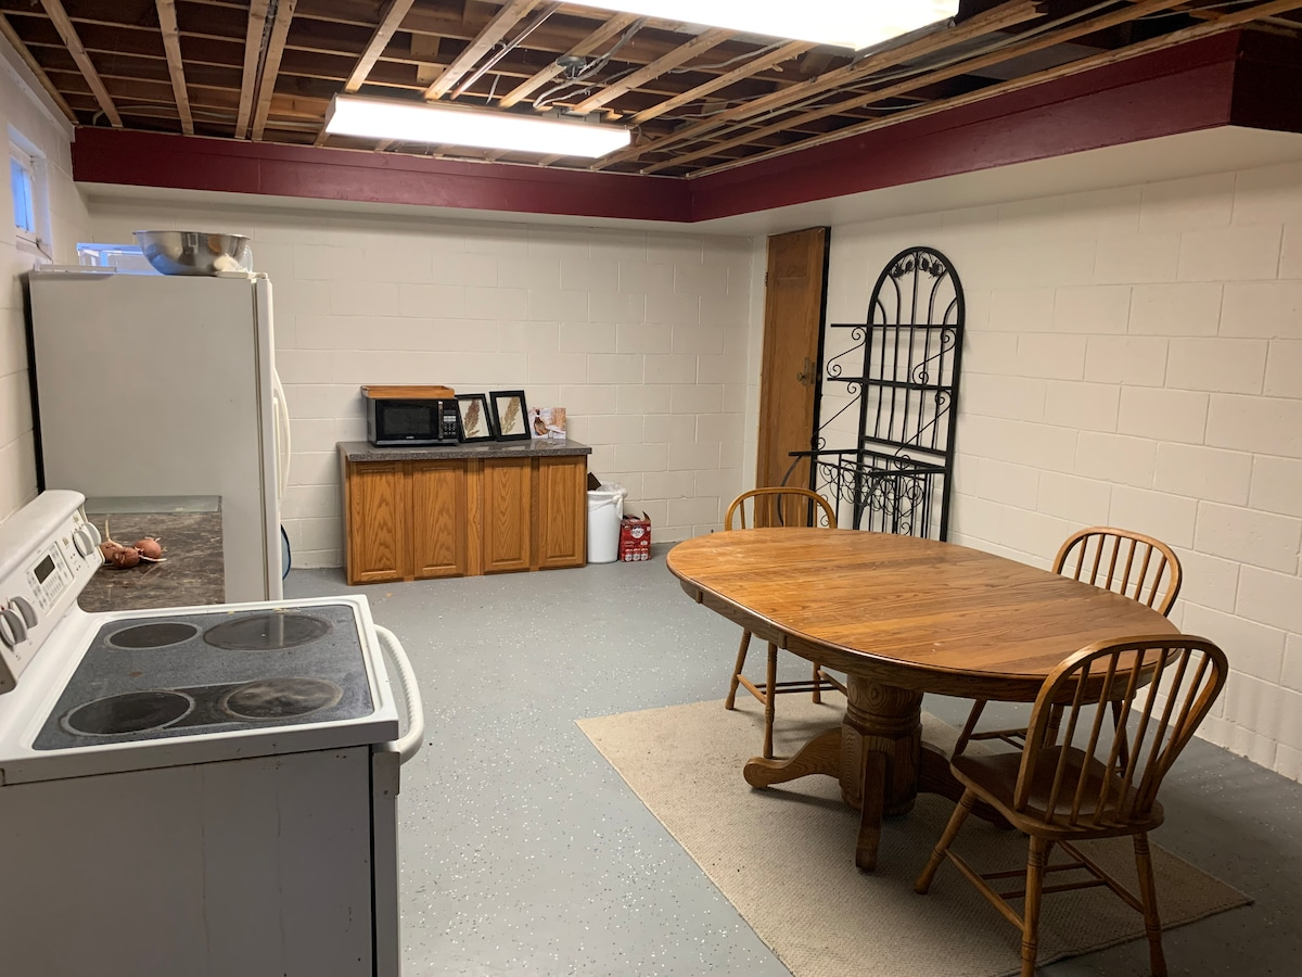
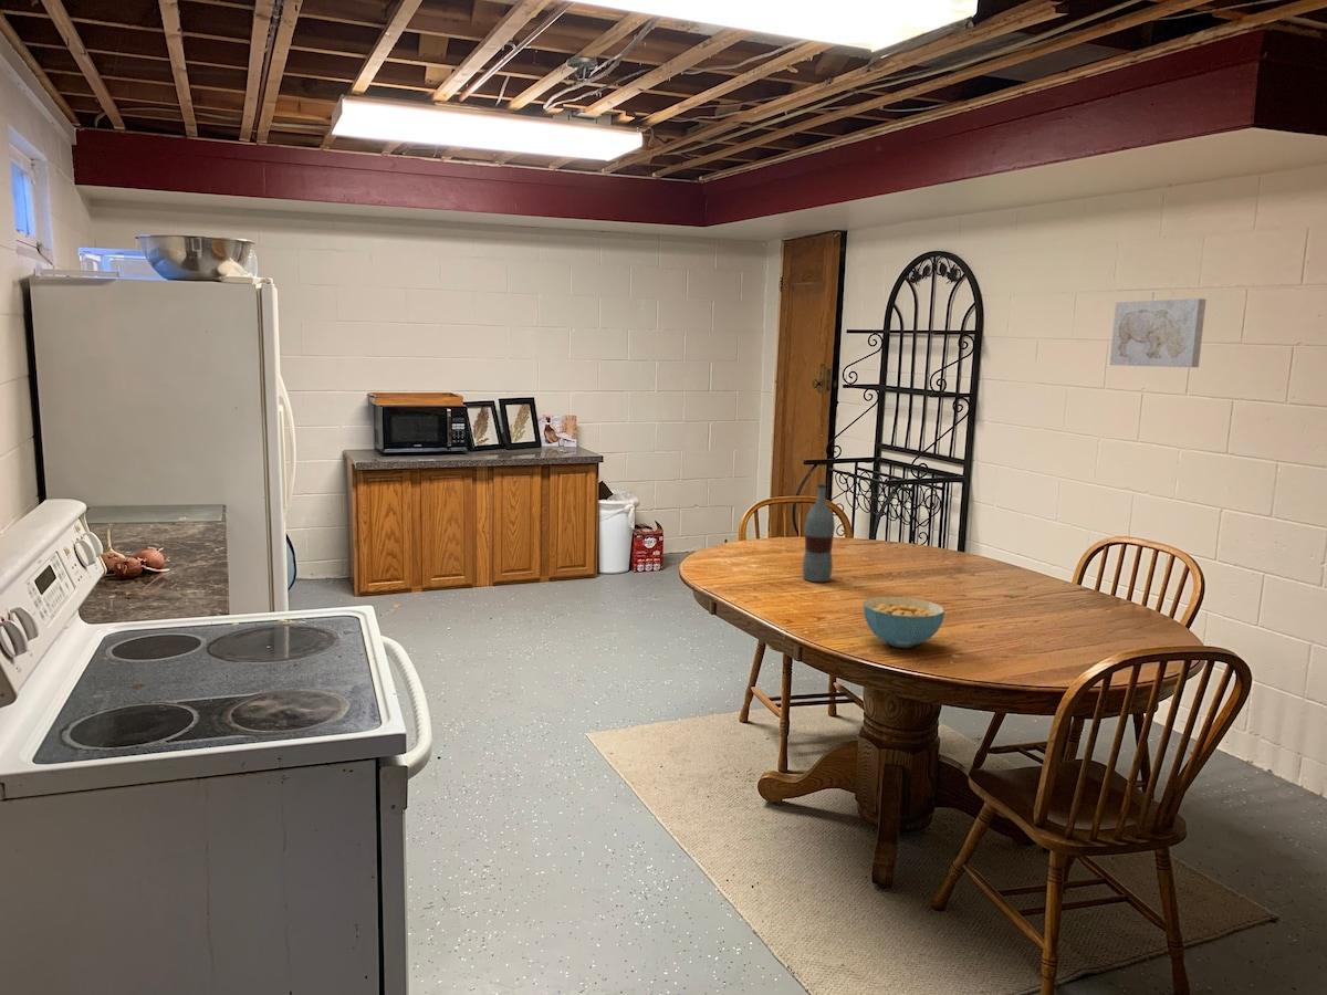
+ cereal bowl (901, 625)
+ bottle (818, 532)
+ wall art (1156, 333)
